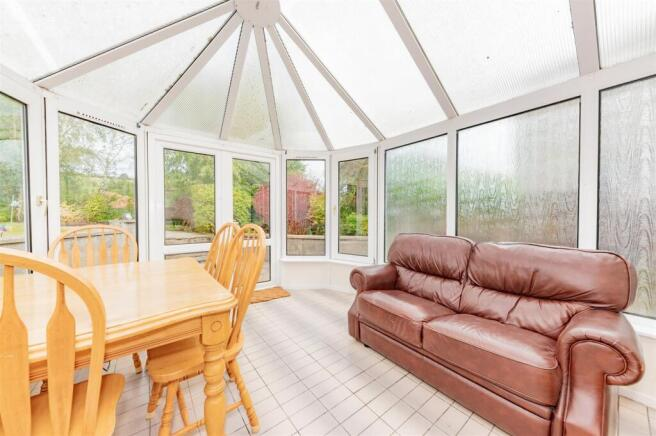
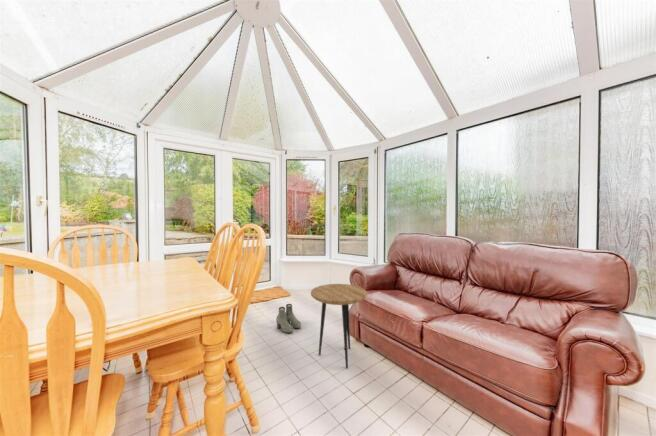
+ side table (343, 323)
+ boots (288, 317)
